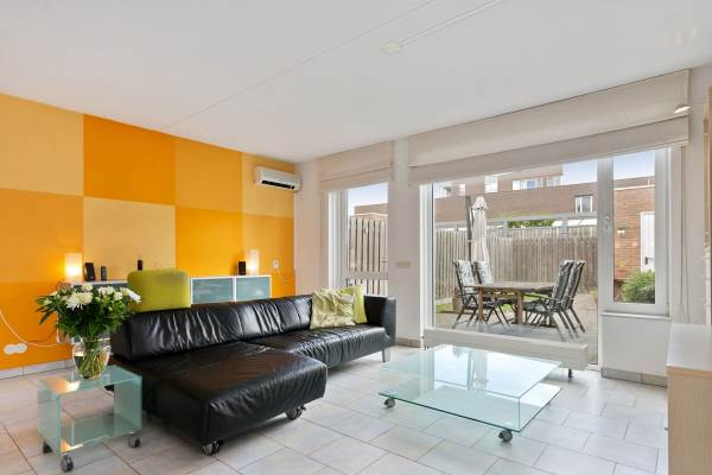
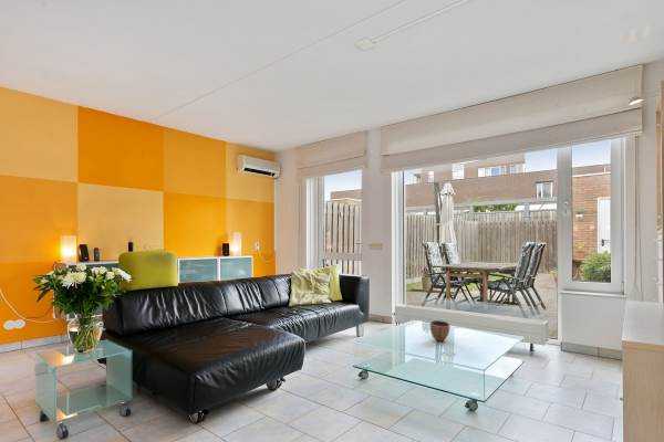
+ decorative bowl (439, 332)
